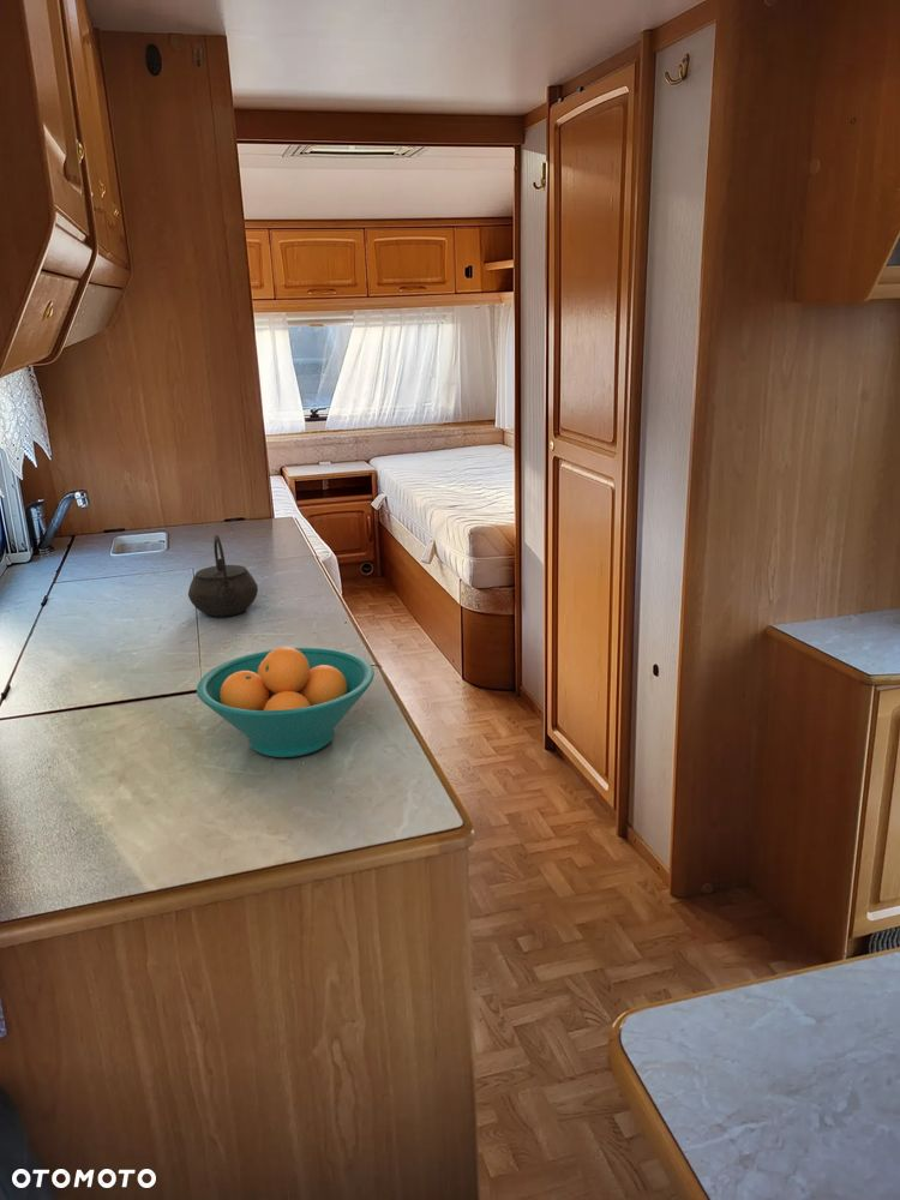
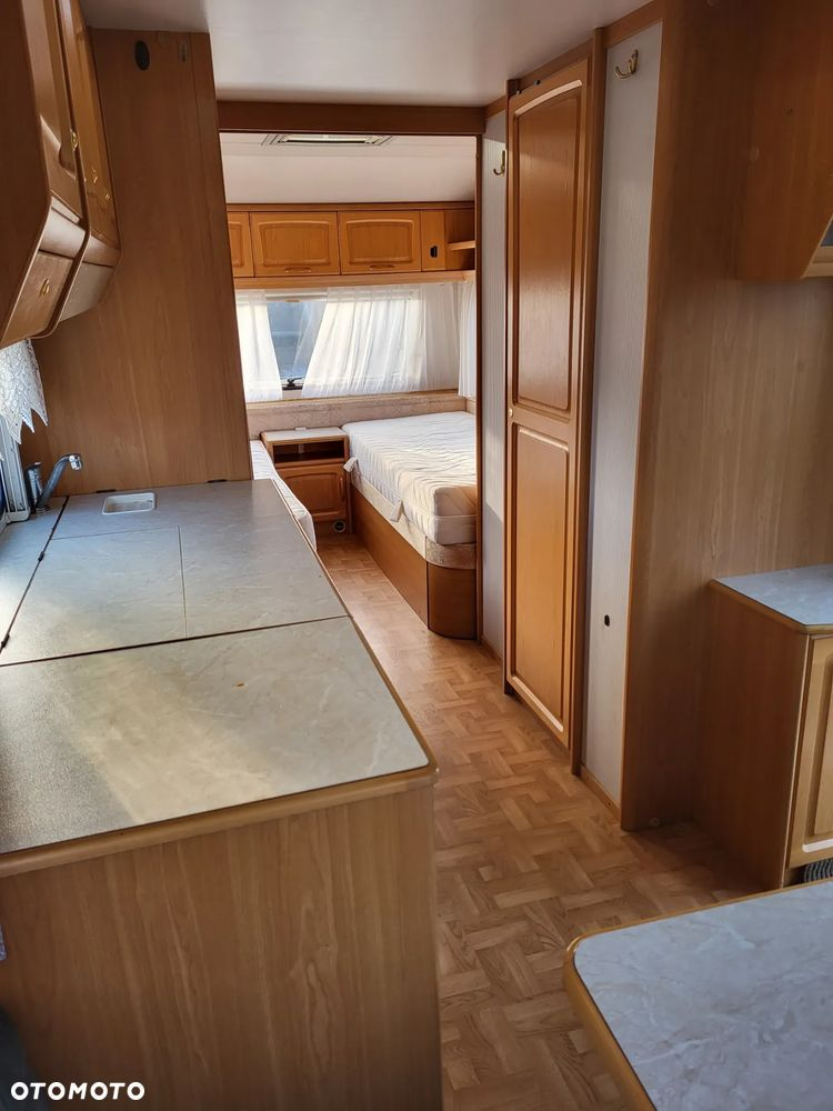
- kettle (222, 575)
- fruit bowl (288, 694)
